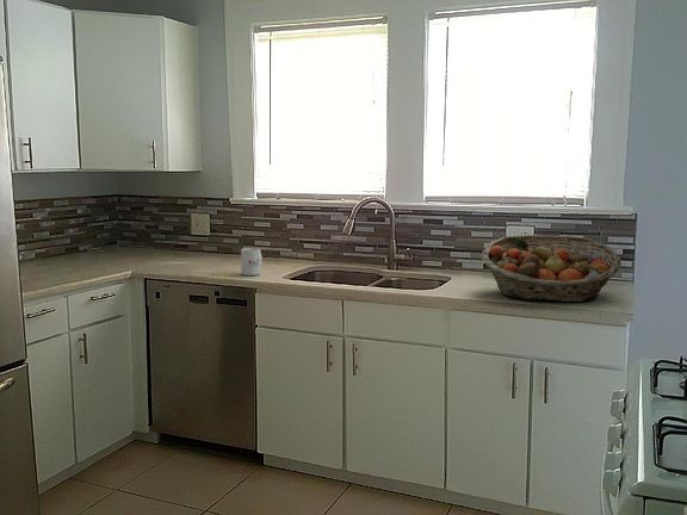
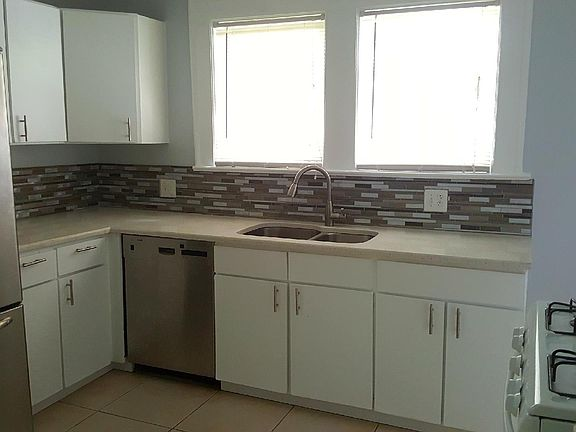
- mug (253, 261)
- fruit basket (549, 267)
